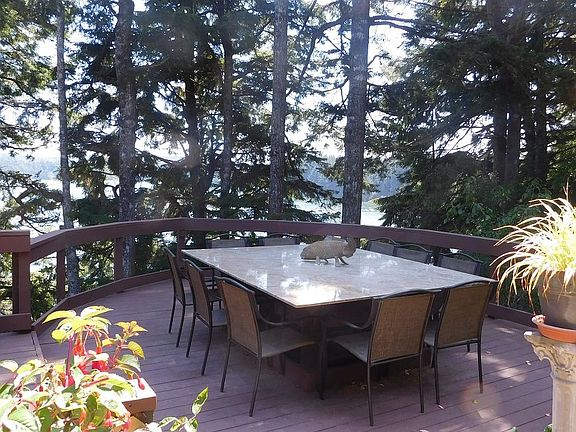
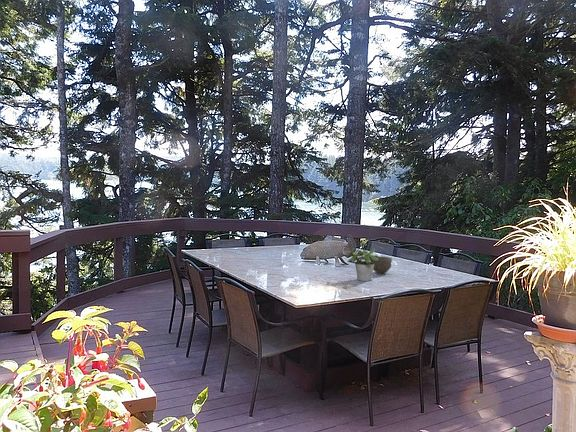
+ bowl (380, 265)
+ potted plant (362, 263)
